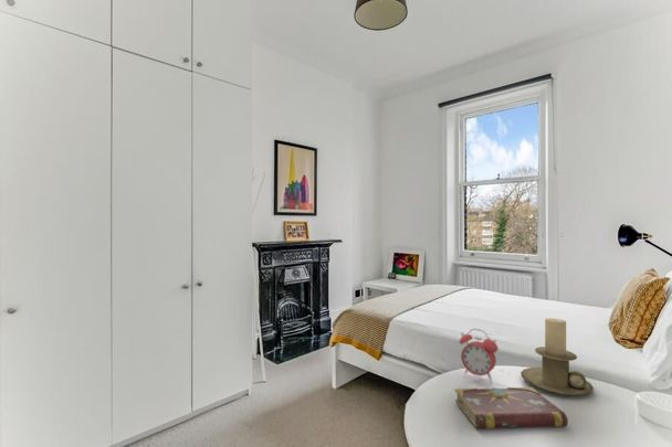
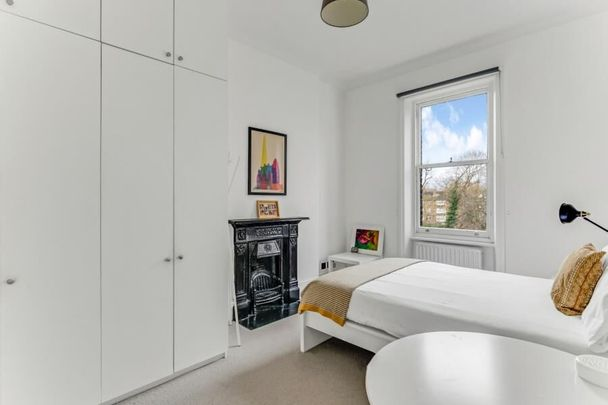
- book (507, 407)
- alarm clock (477, 353)
- candle holder (555, 351)
